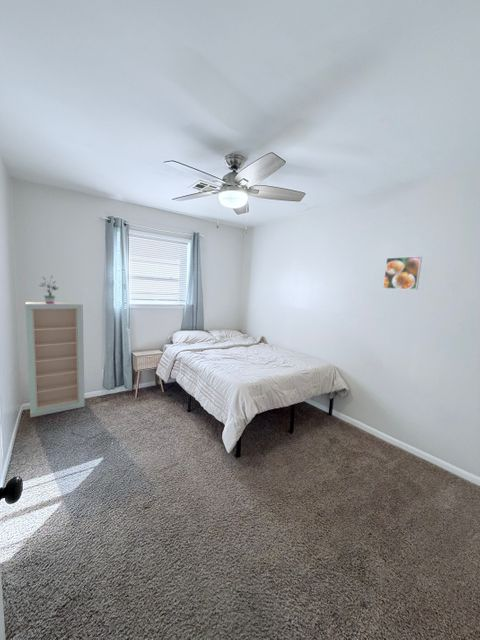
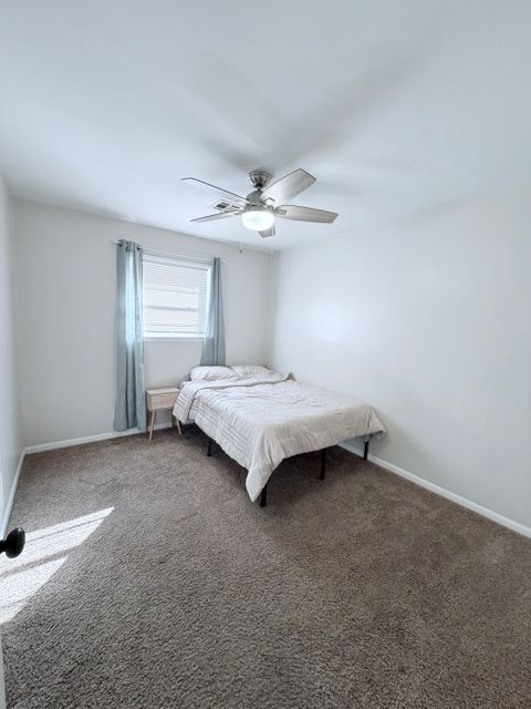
- potted plant (49, 289)
- shelving unit (56, 356)
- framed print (401, 273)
